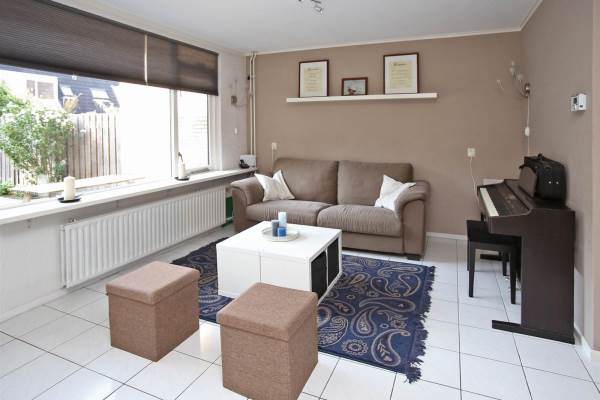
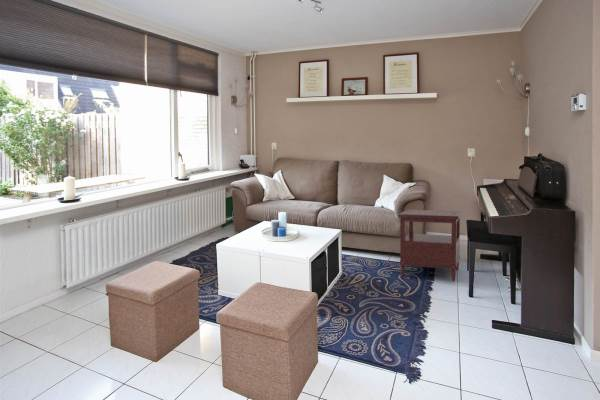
+ side table (430, 243)
